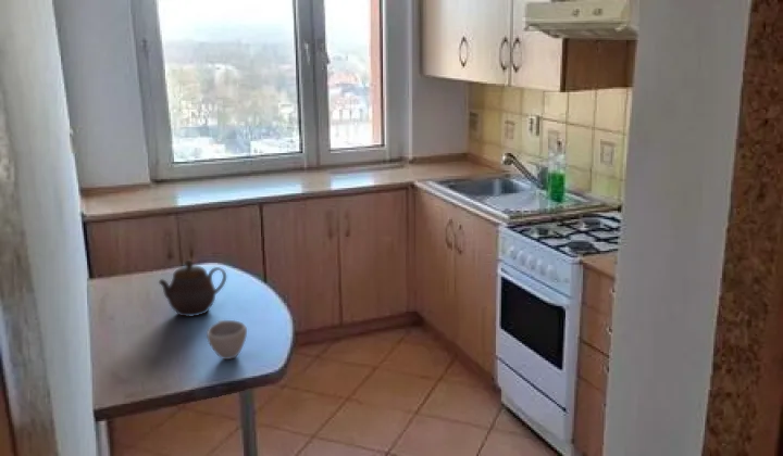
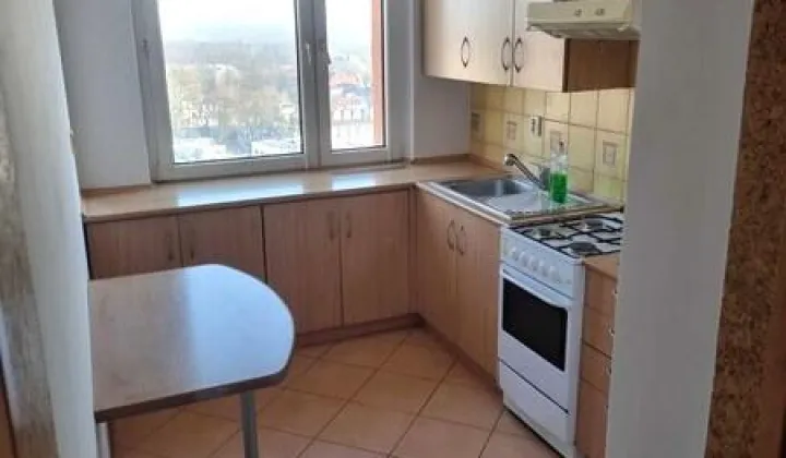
- cup (225, 340)
- teapot (194, 284)
